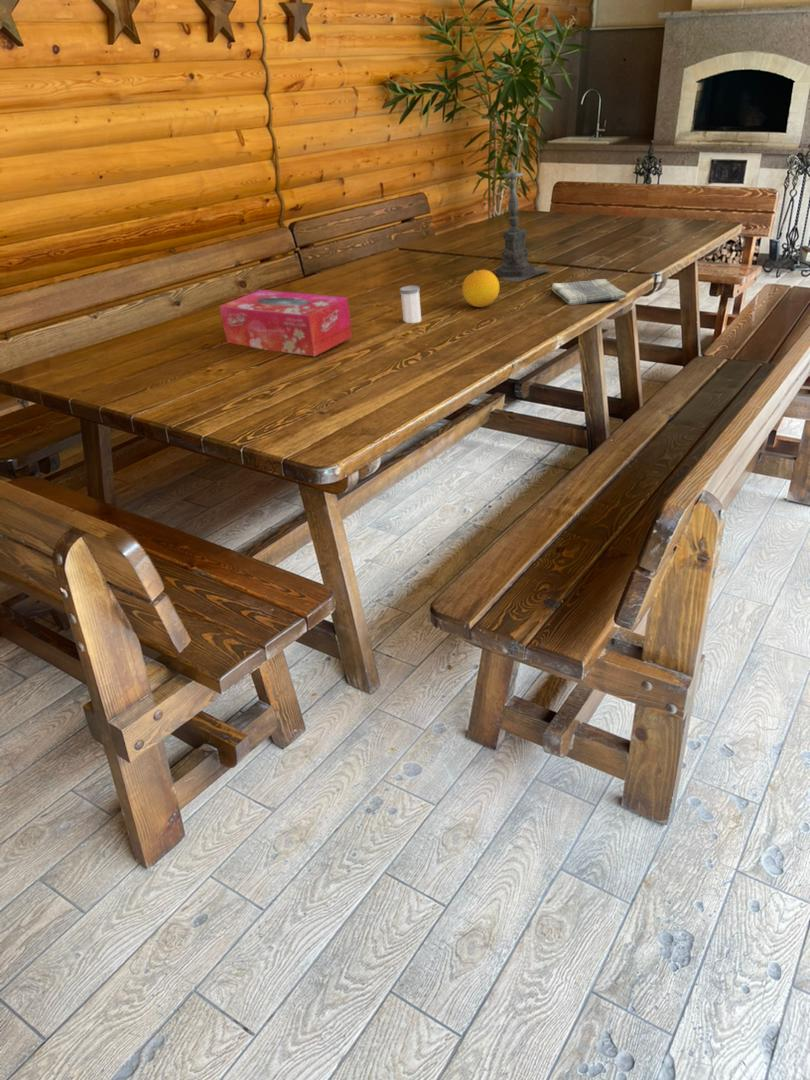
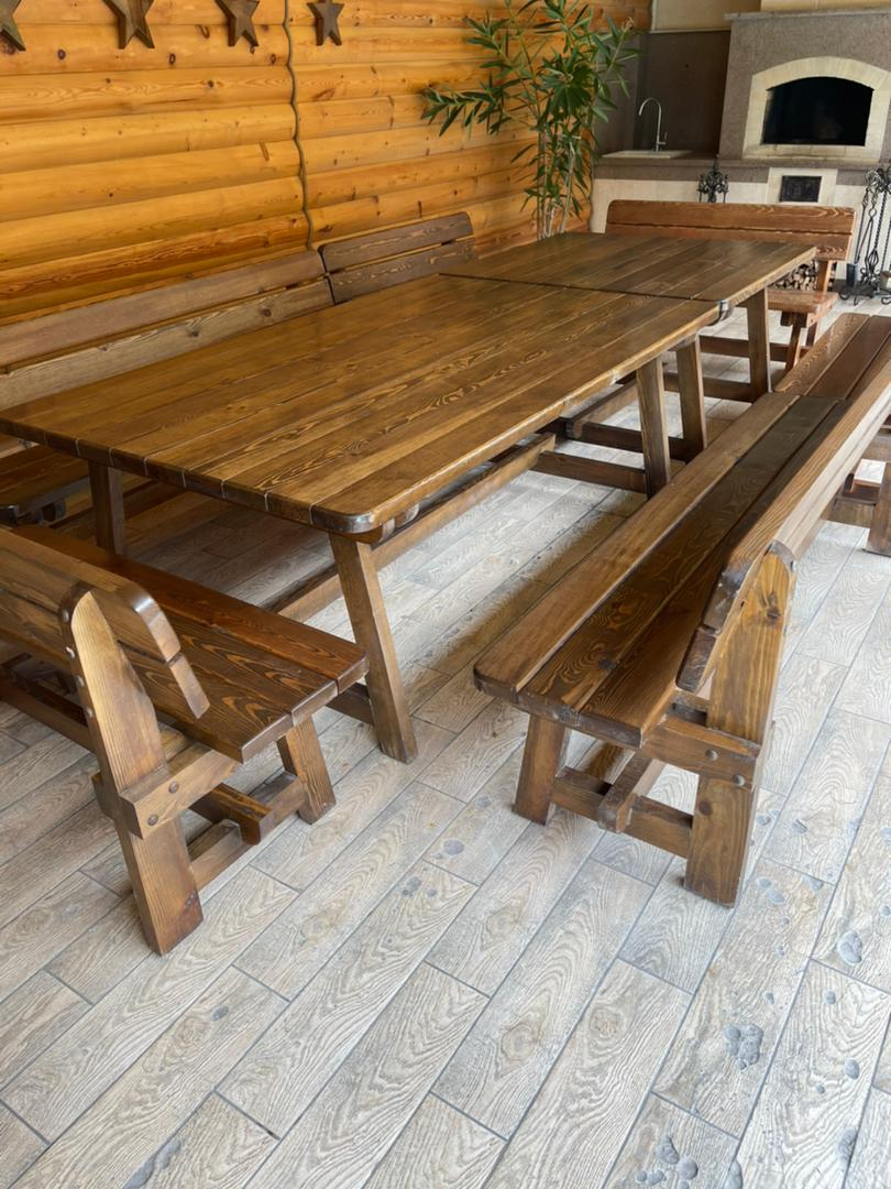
- fruit (480, 288)
- tissue box (286, 321)
- candle holder (514, 216)
- dish towel (587, 289)
- salt shaker (411, 305)
